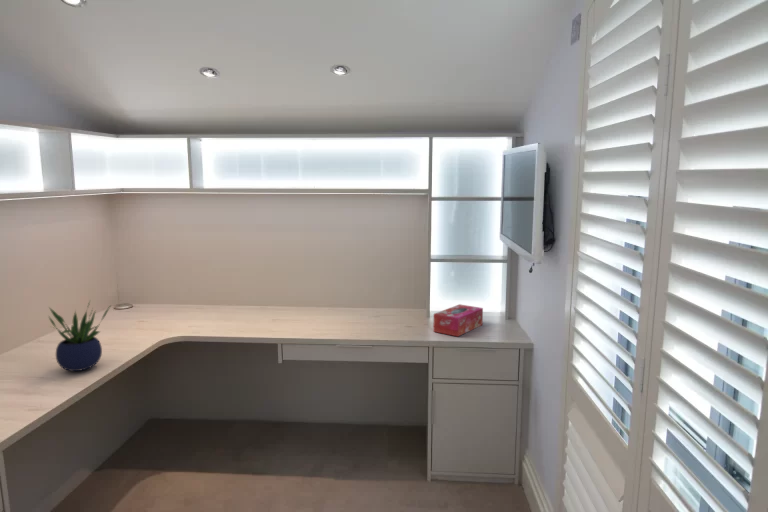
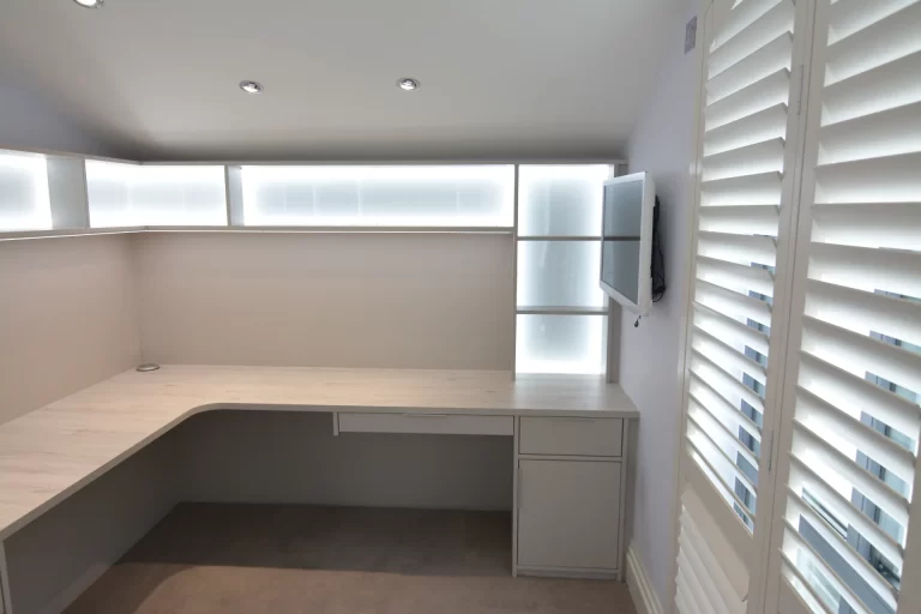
- potted plant (81, 336)
- tissue box (458, 319)
